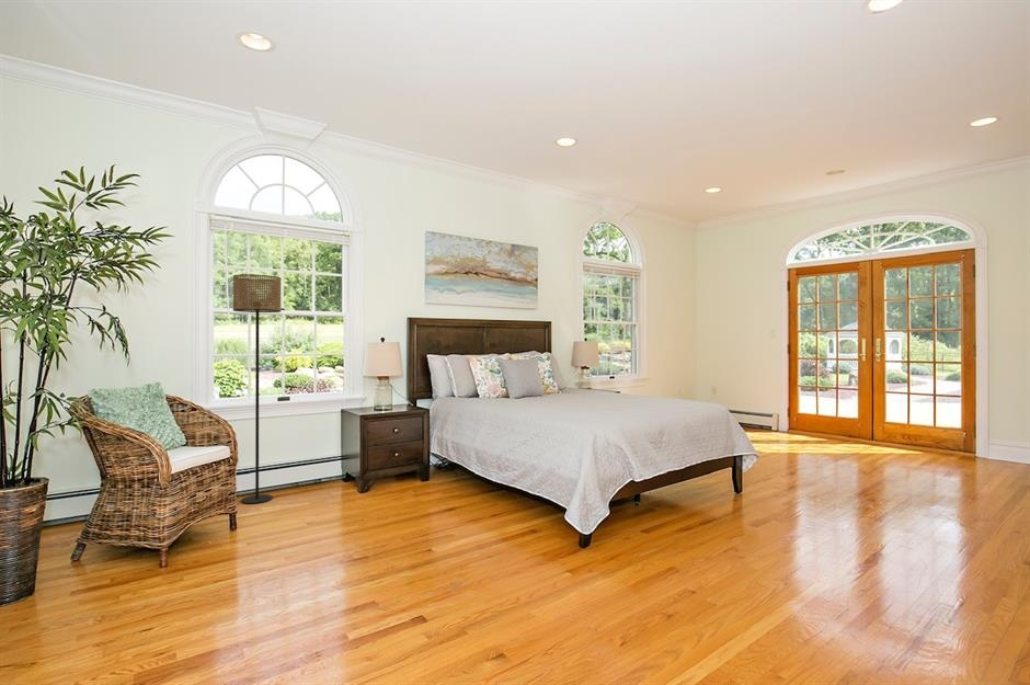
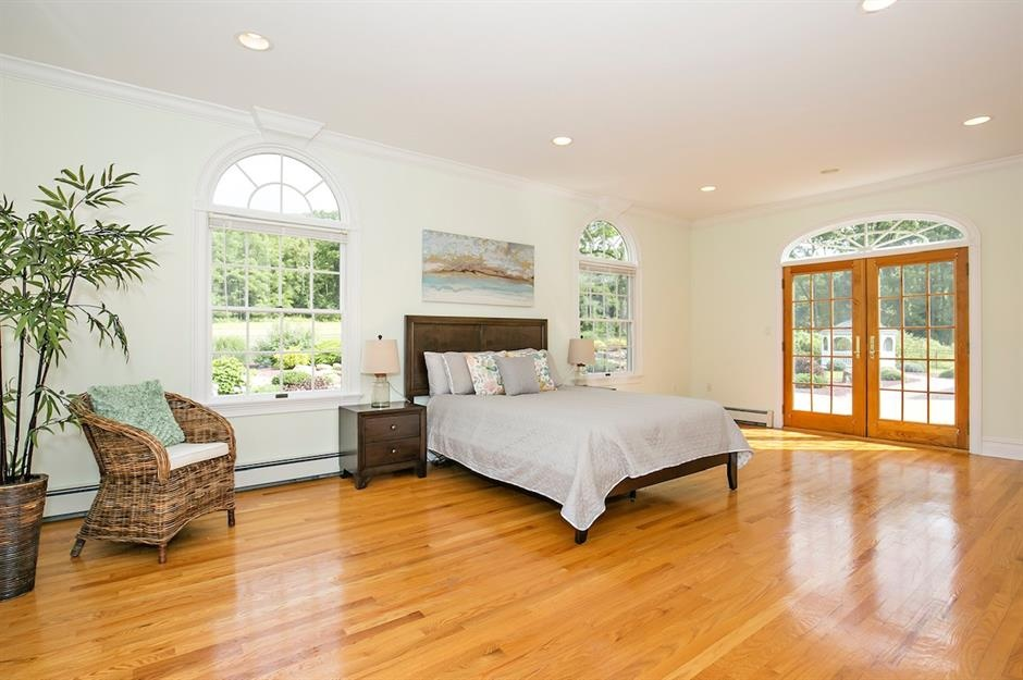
- floor lamp (256, 388)
